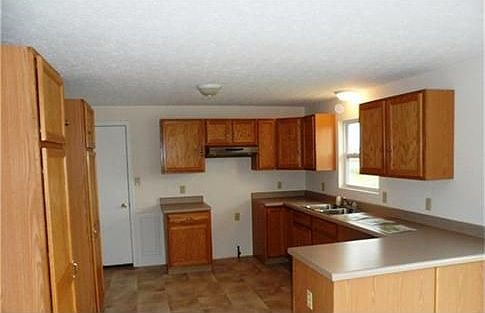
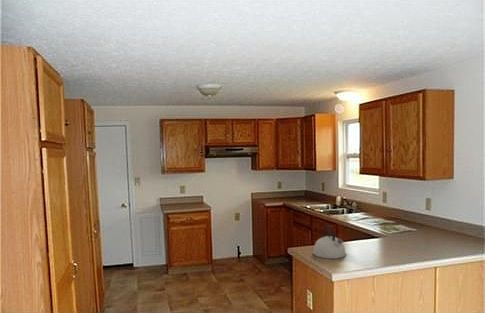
+ kettle (330, 240)
